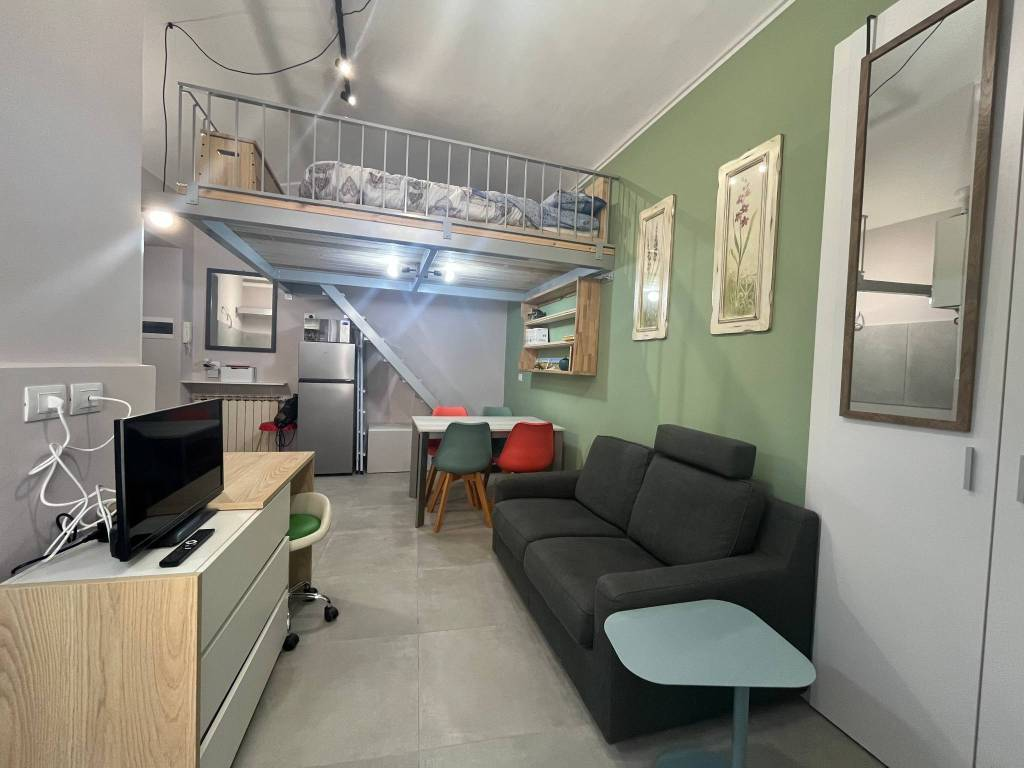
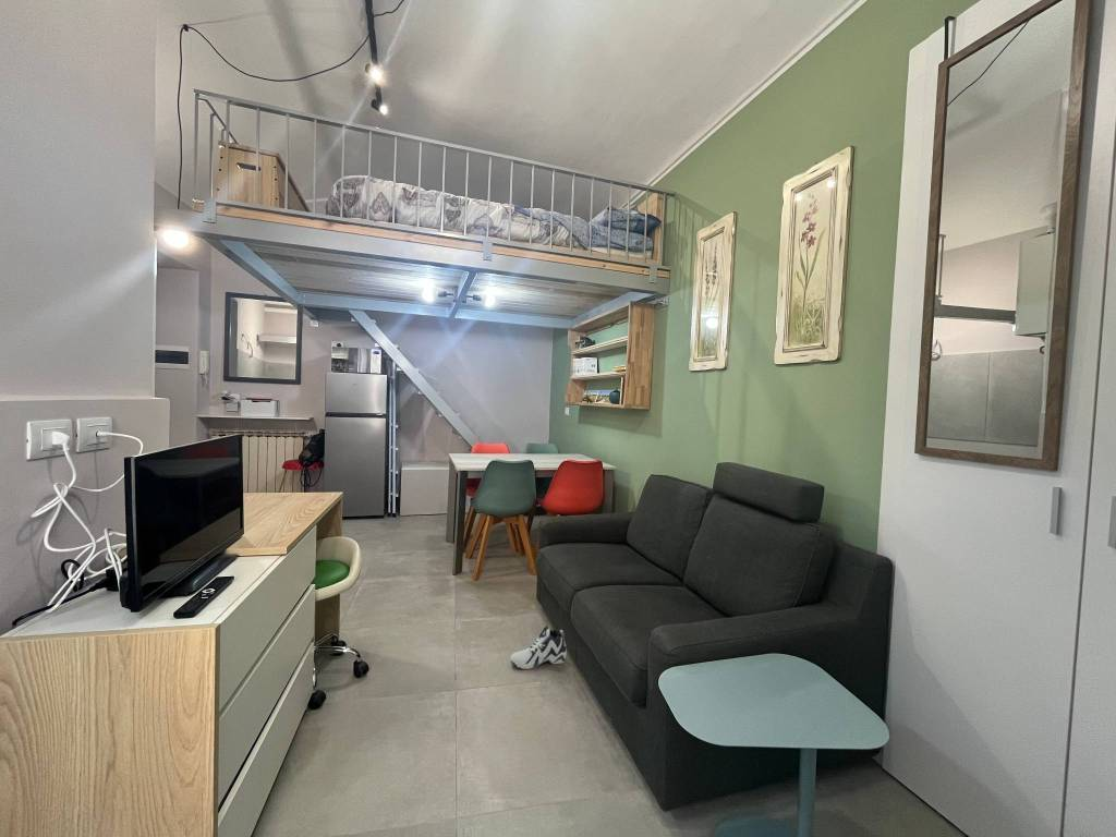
+ sneaker (538, 643)
